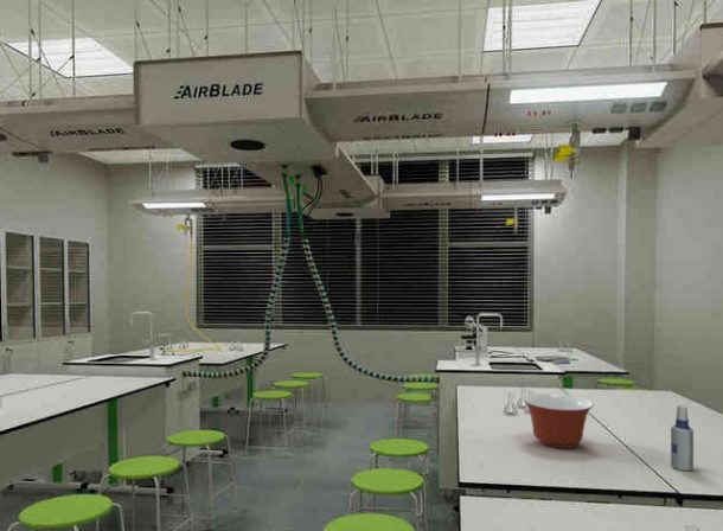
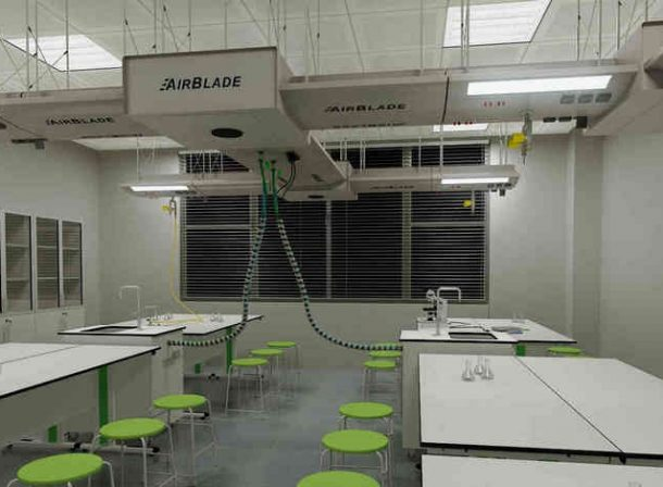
- spray bottle (682, 436)
- mixing bowl (557, 422)
